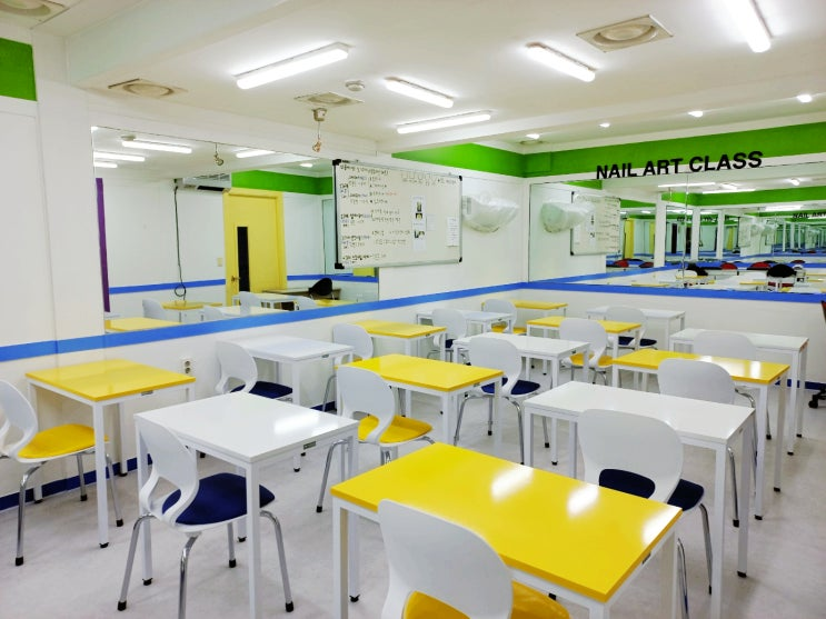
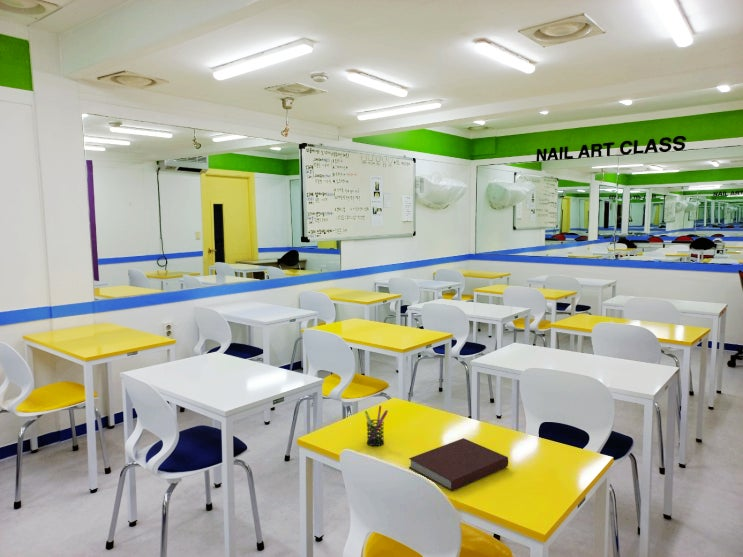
+ notebook (458, 462)
+ pen holder (373, 424)
